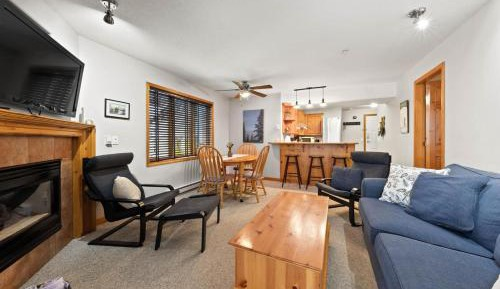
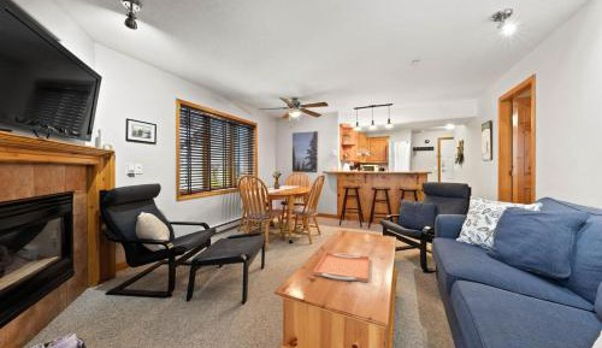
+ serving tray (343, 265)
